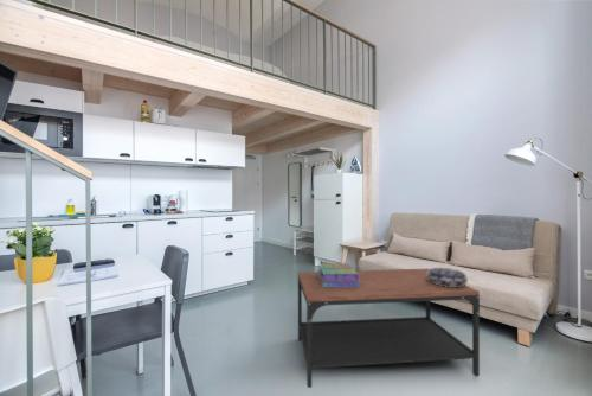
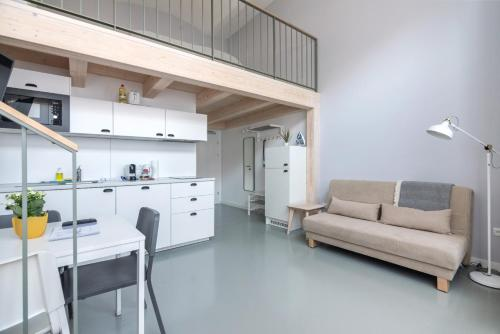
- decorative bowl (445, 276)
- coffee table (378, 319)
- stack of books (337, 274)
